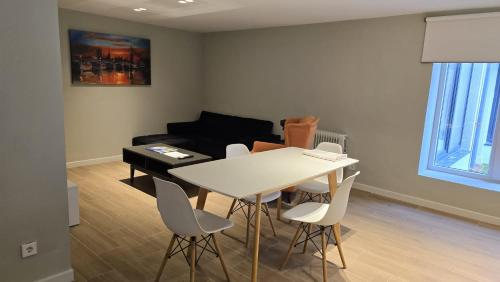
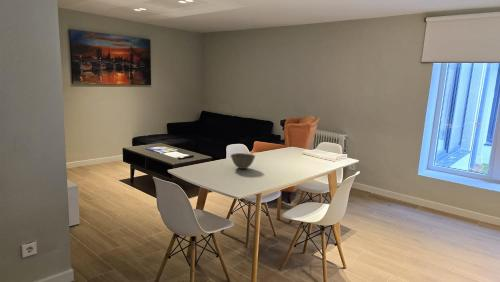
+ bowl (242, 161)
